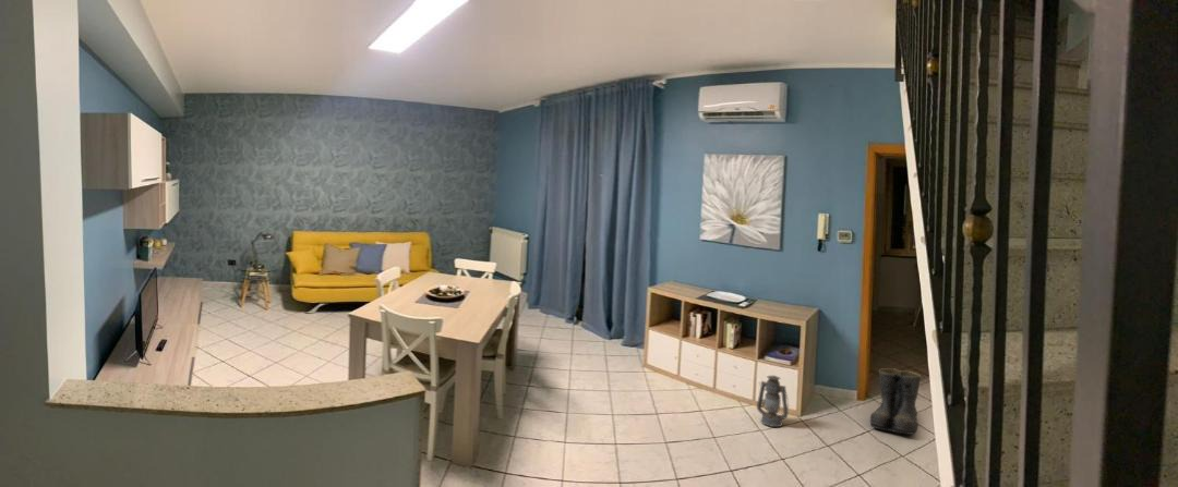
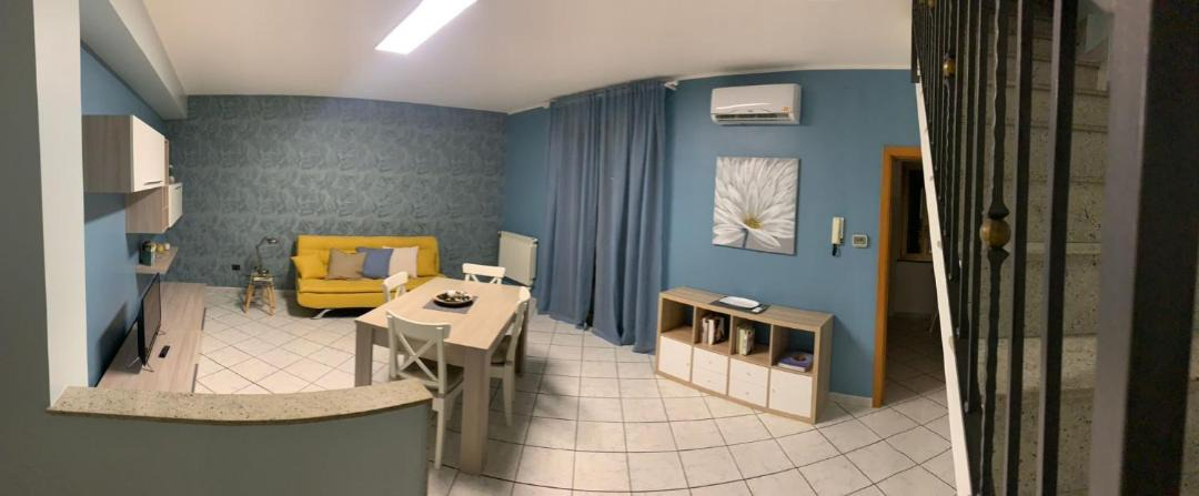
- boots (895, 399)
- lantern (772, 399)
